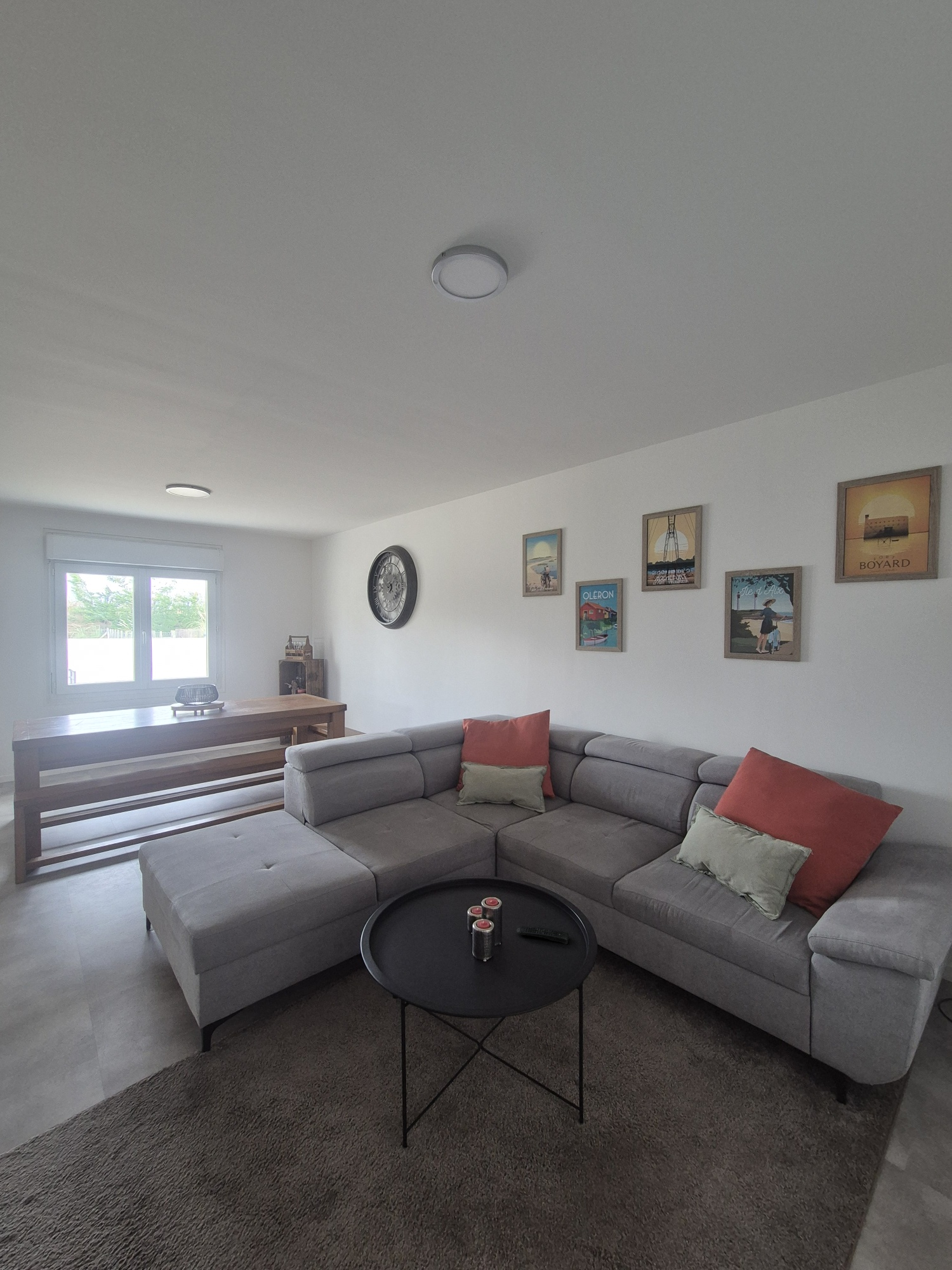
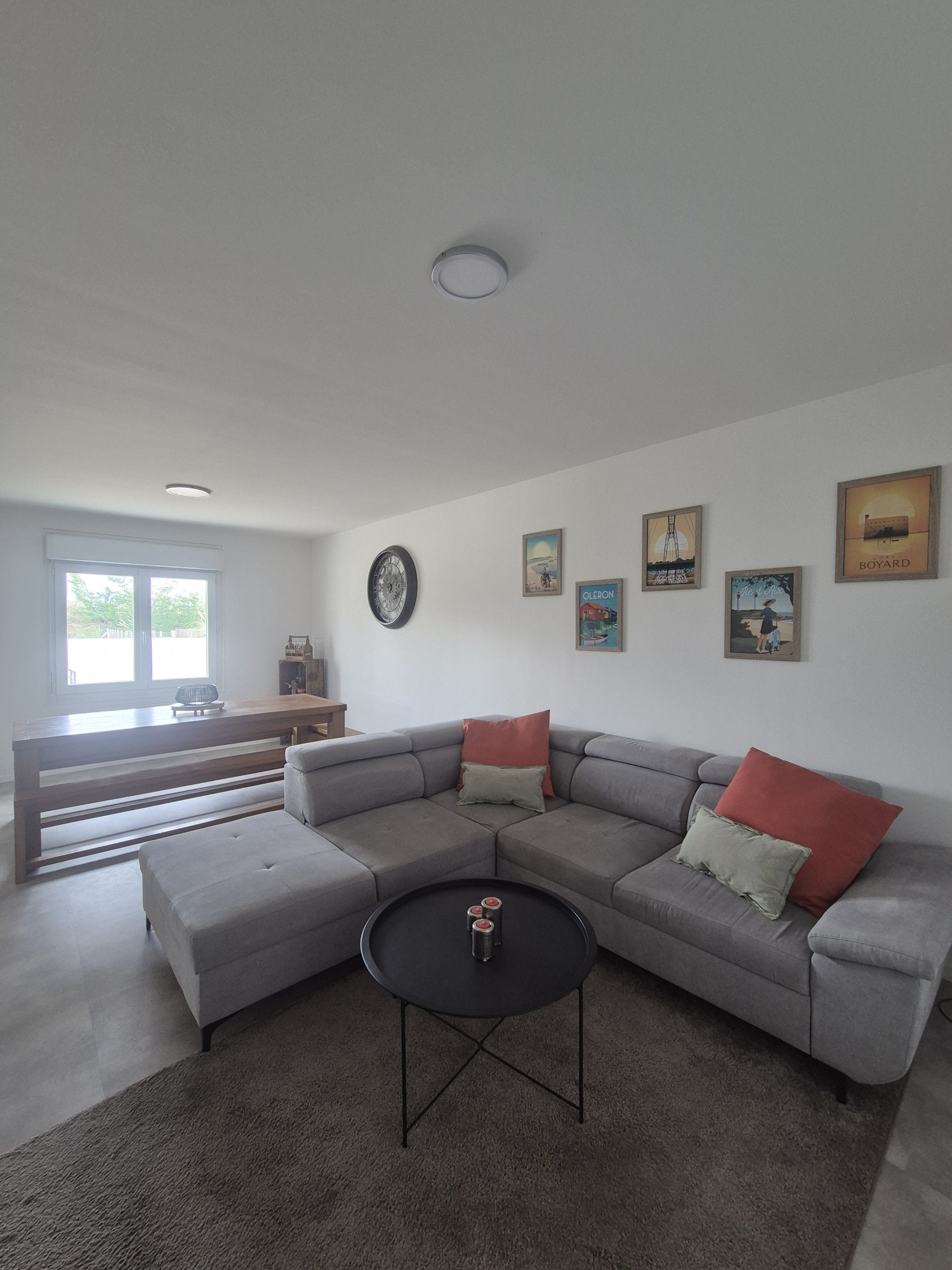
- remote control (542, 933)
